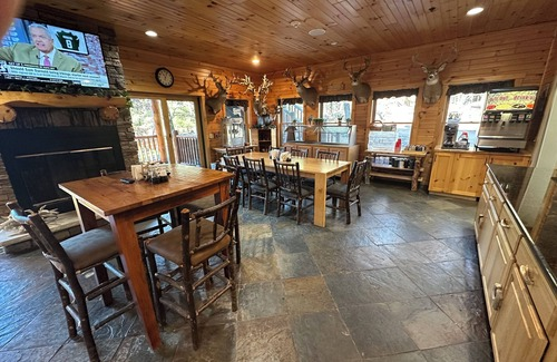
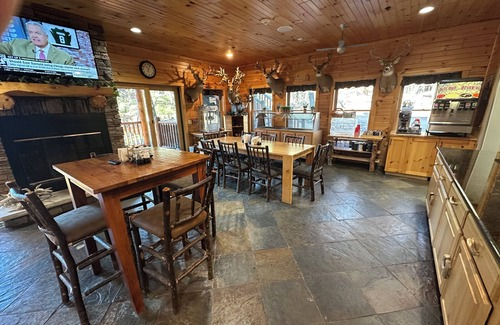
+ ceiling fan (342, 38)
